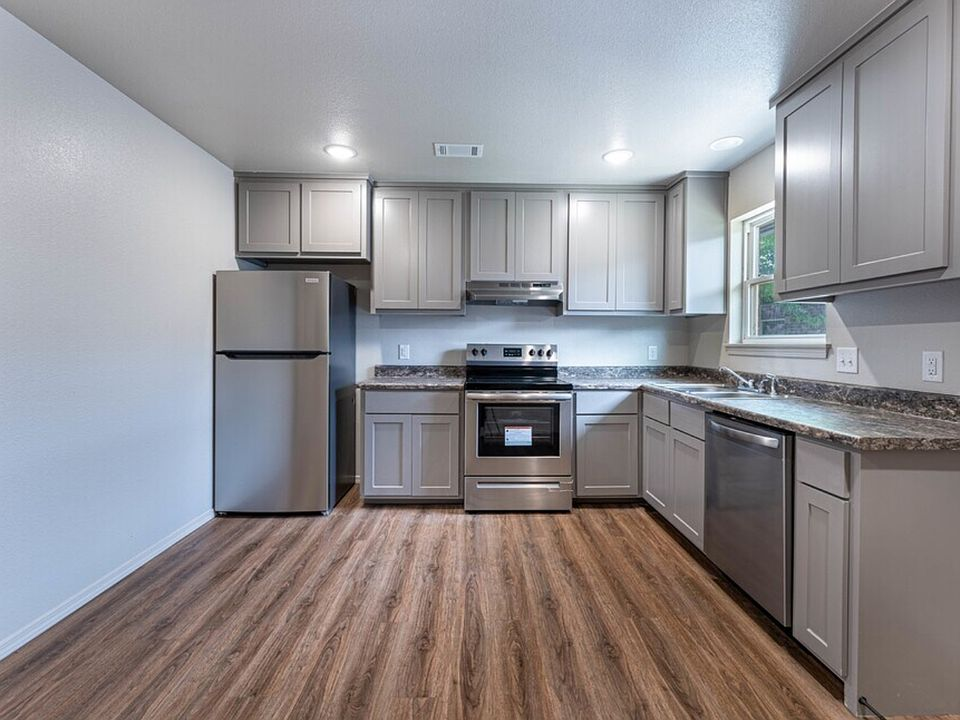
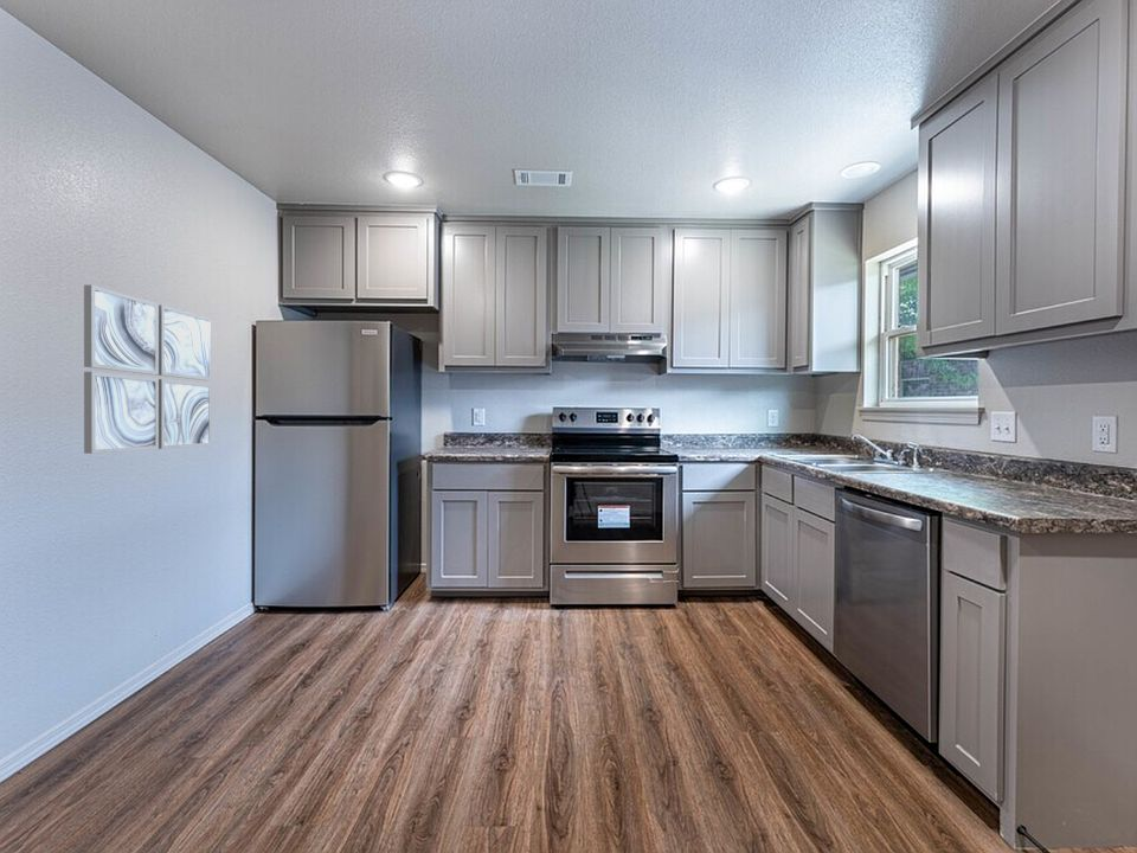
+ wall art (156, 374)
